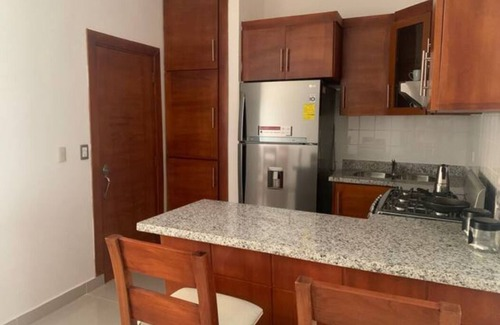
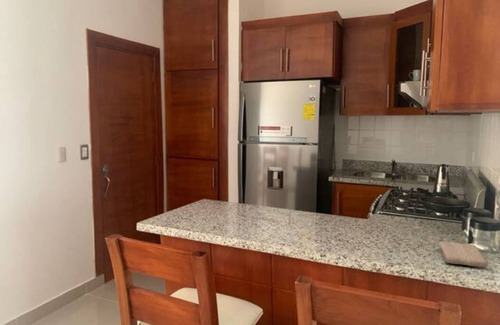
+ washcloth (460, 252)
